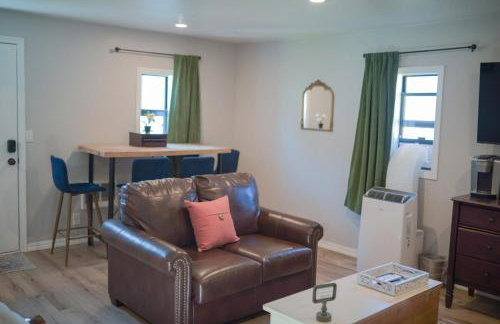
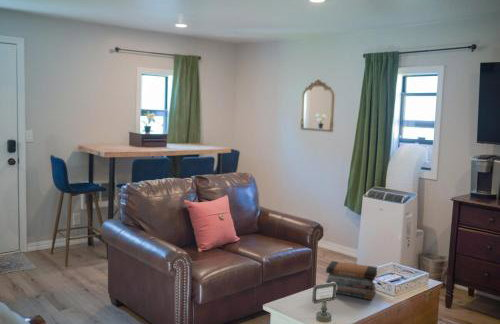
+ book stack (351, 279)
